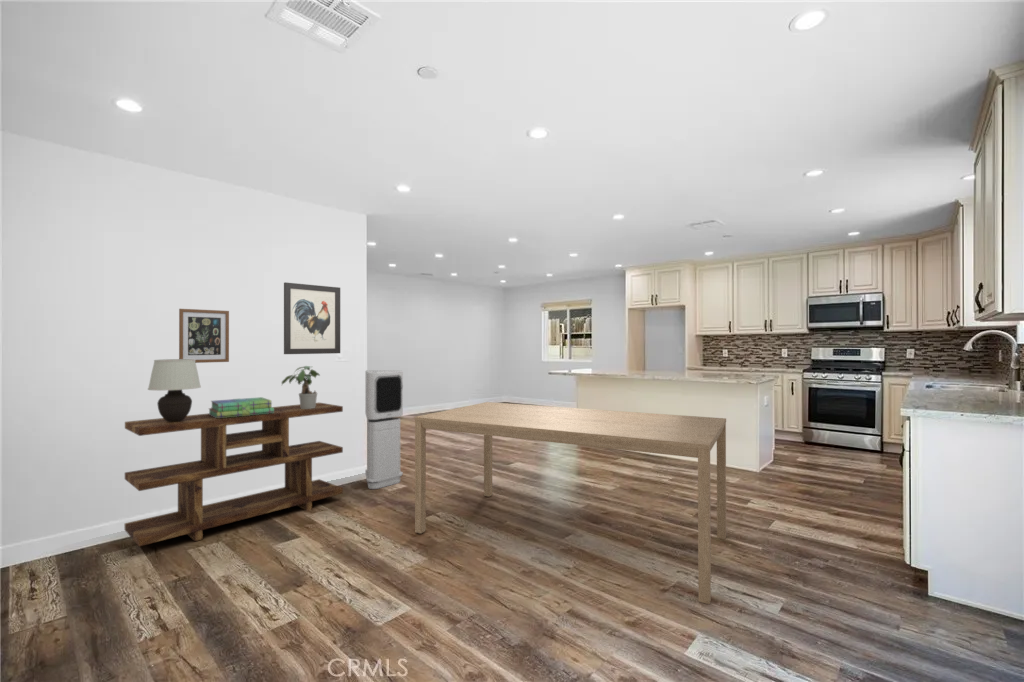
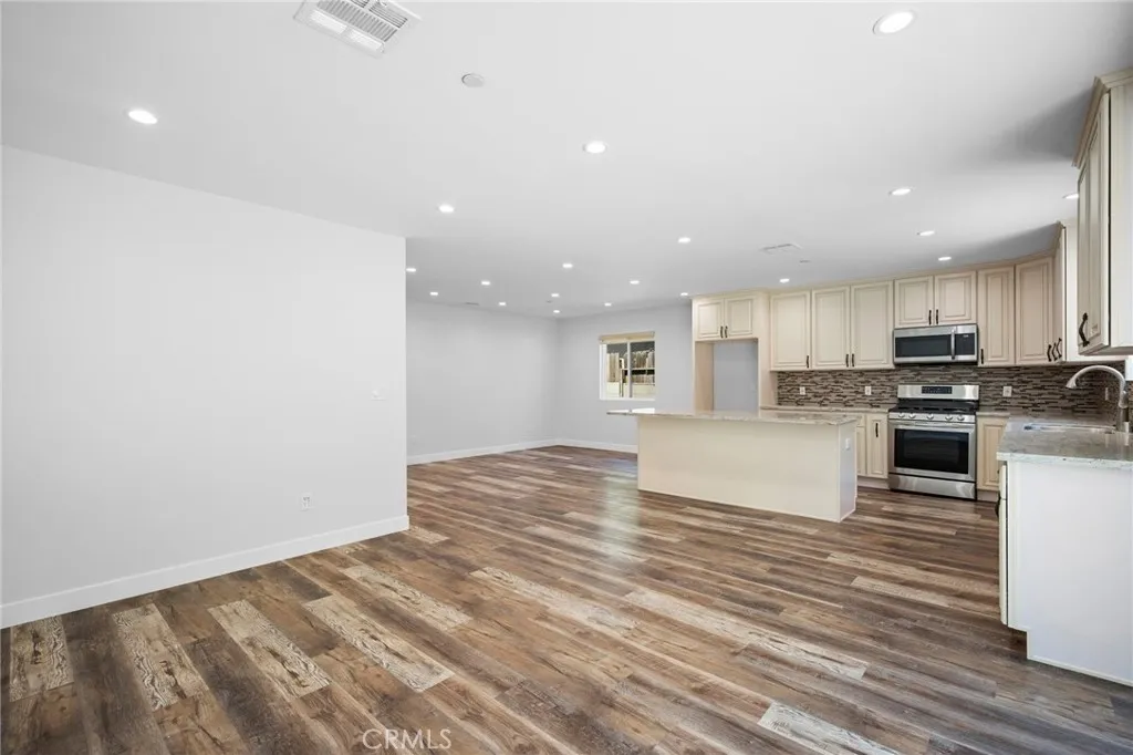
- air purifier (377, 426)
- wall art (204, 336)
- wall art (313, 319)
- shelving unit (245, 465)
- table lamp (175, 389)
- potted plant (303, 386)
- stack of books (241, 406)
- dining table (574, 444)
